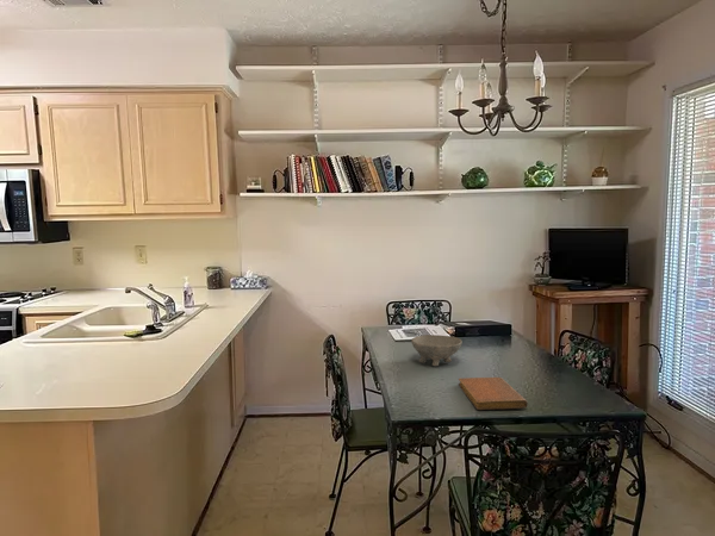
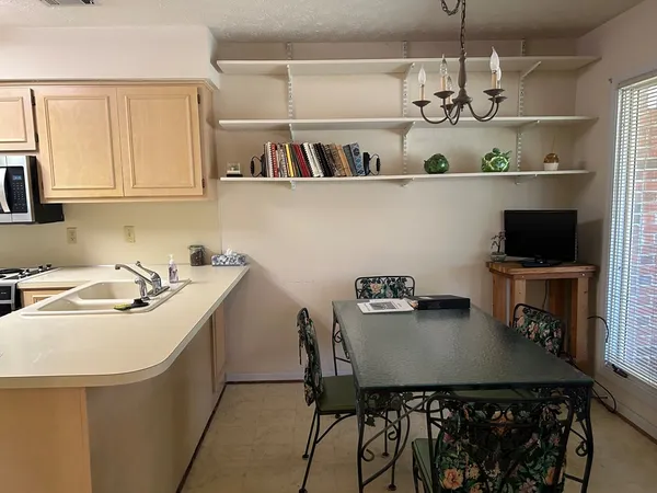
- bowl (436, 350)
- notebook (490, 392)
